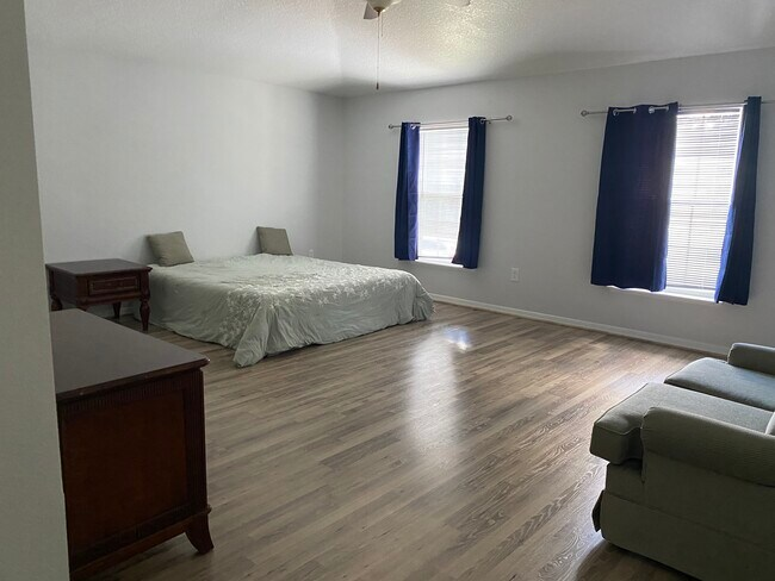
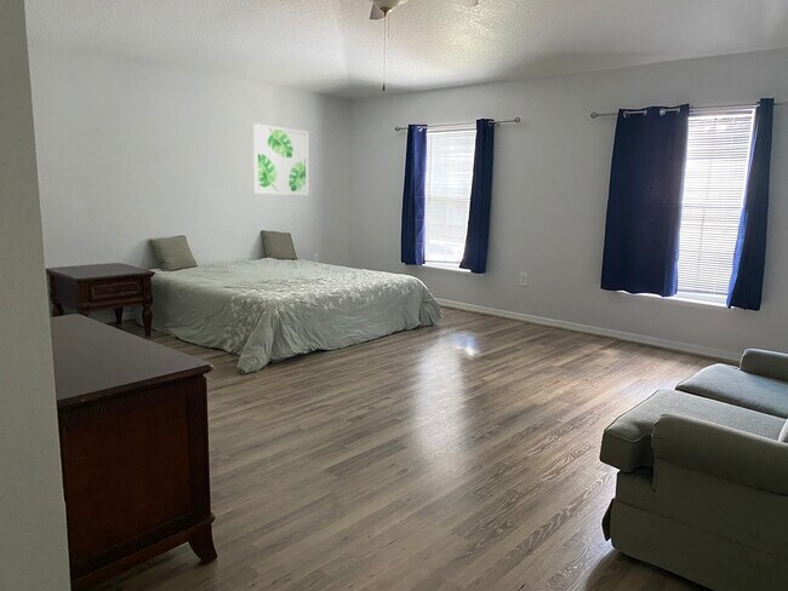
+ wall art (281, 161)
